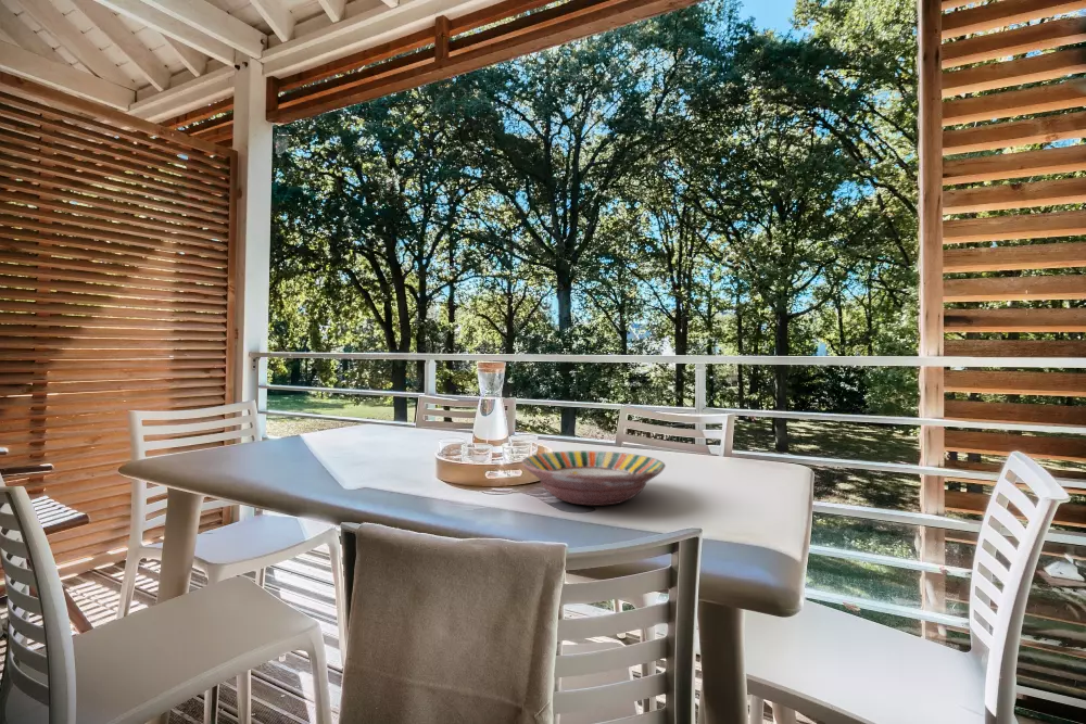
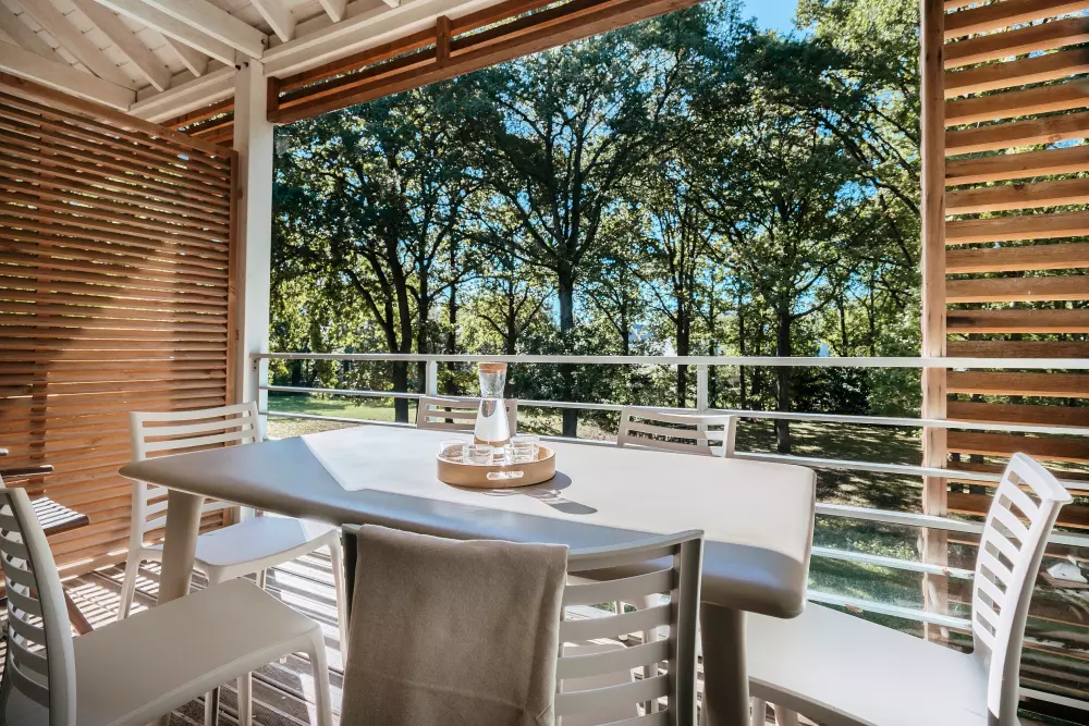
- serving bowl (592, 479)
